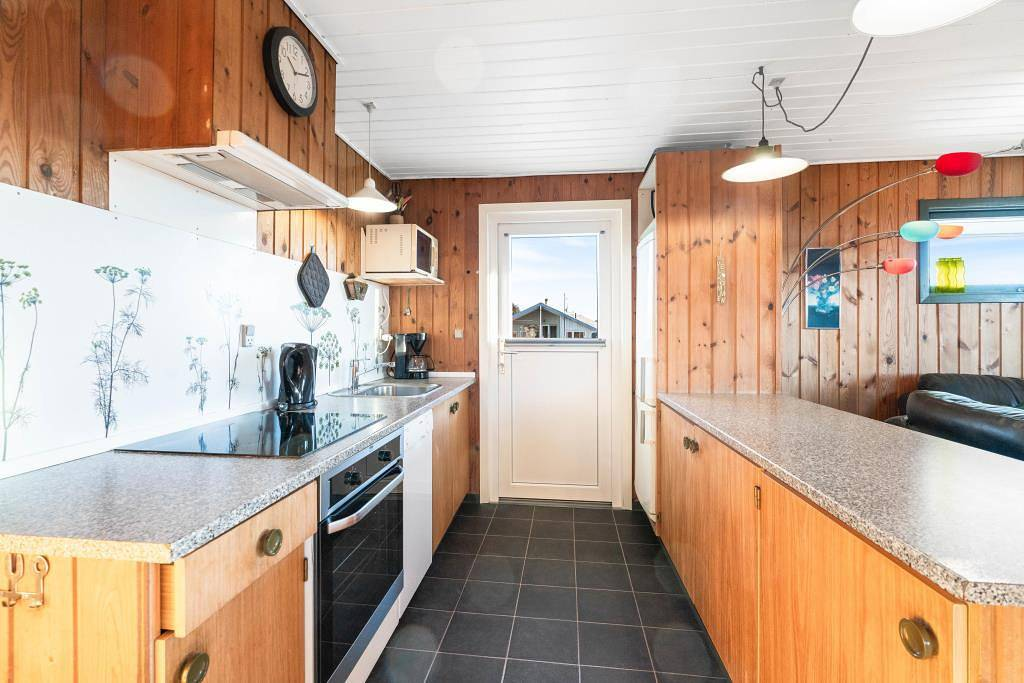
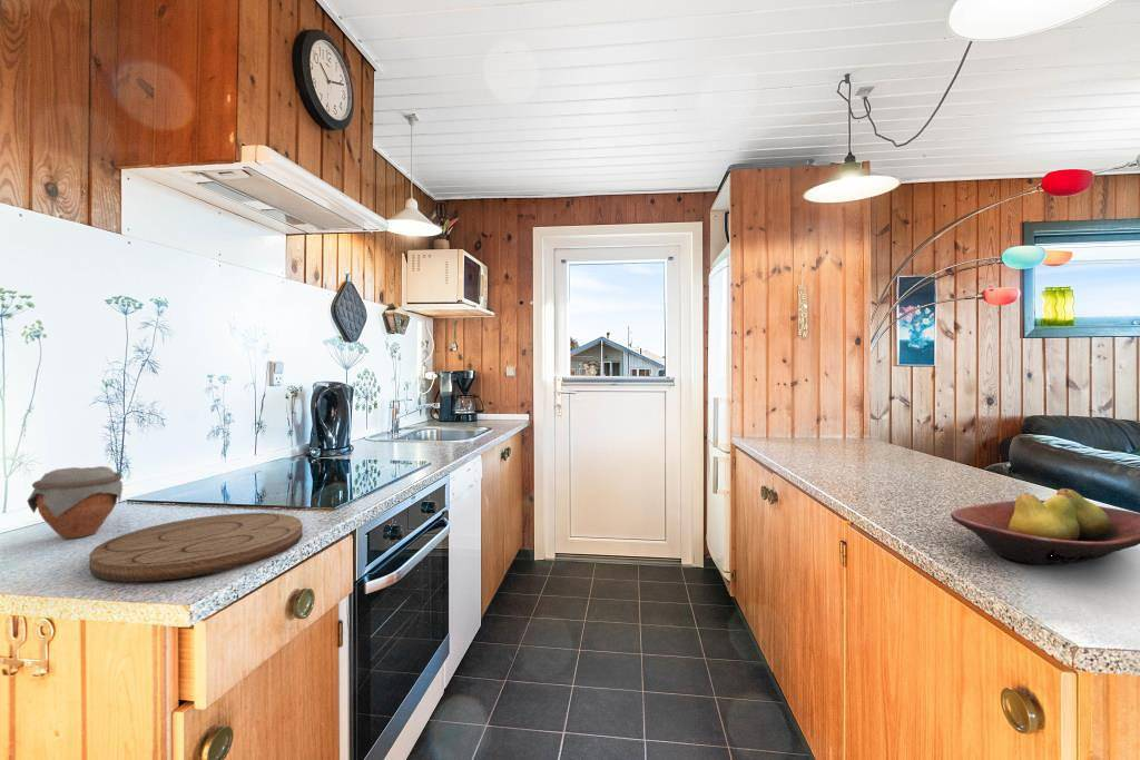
+ jar (79, 501)
+ fruit bowl (1052, 521)
+ cutting board (206, 541)
